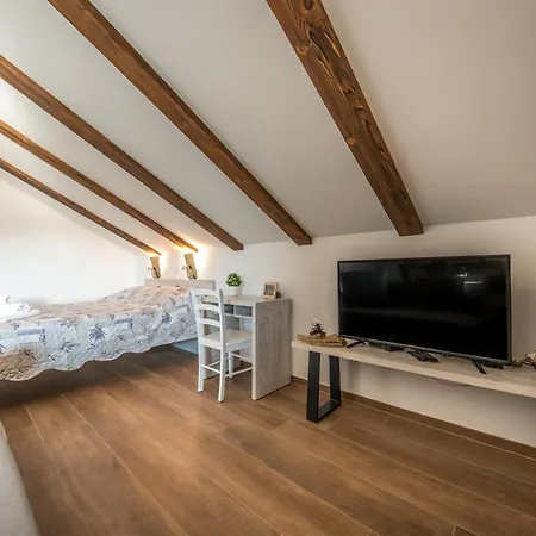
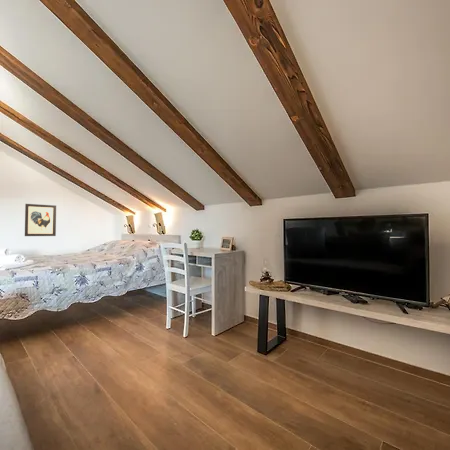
+ wall art (40, 220)
